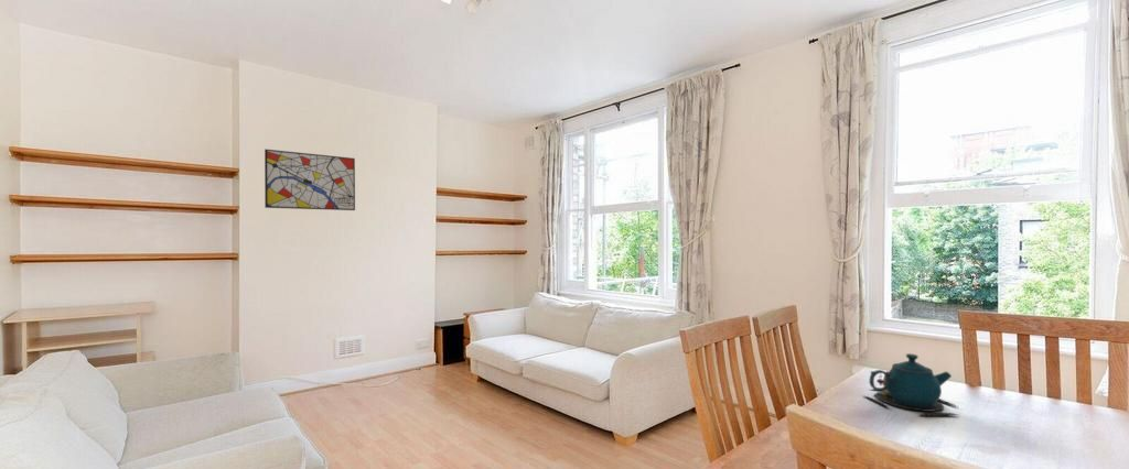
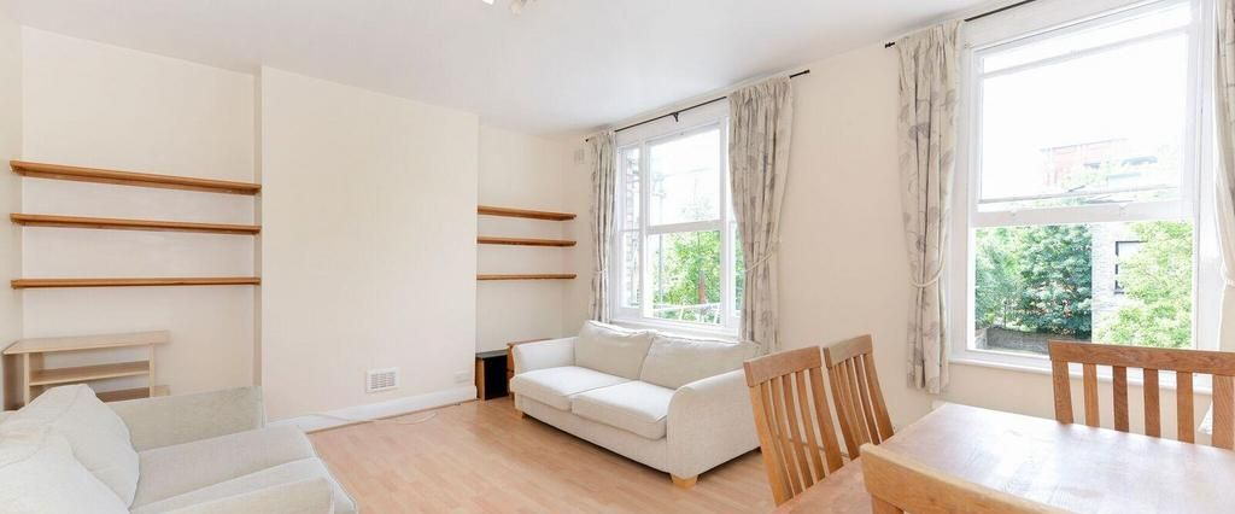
- wall art (312, 181)
- teapot (907, 378)
